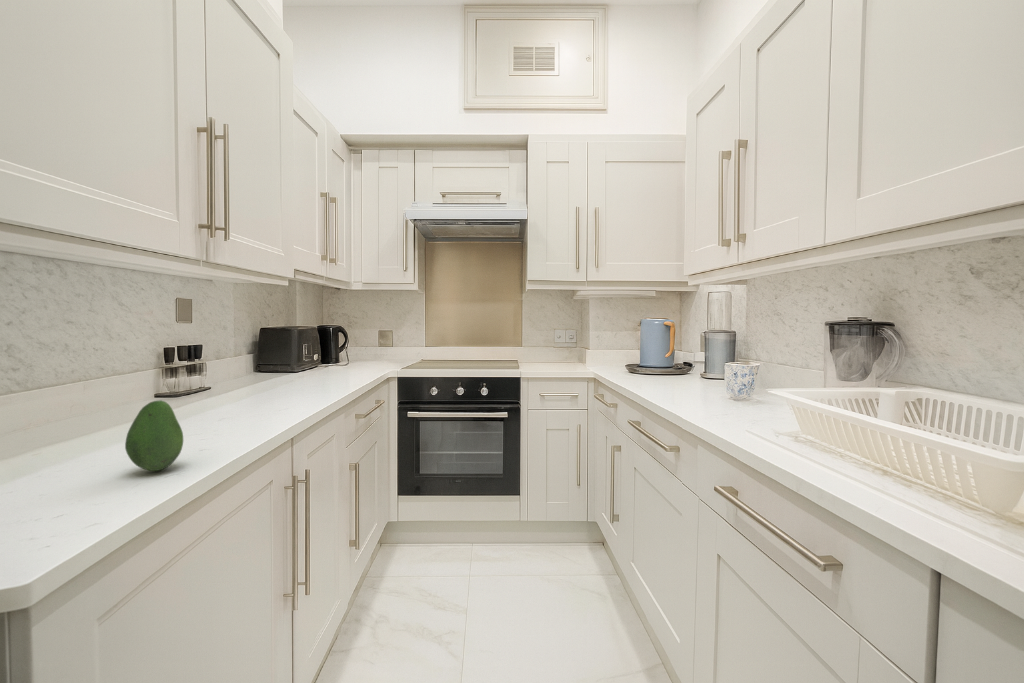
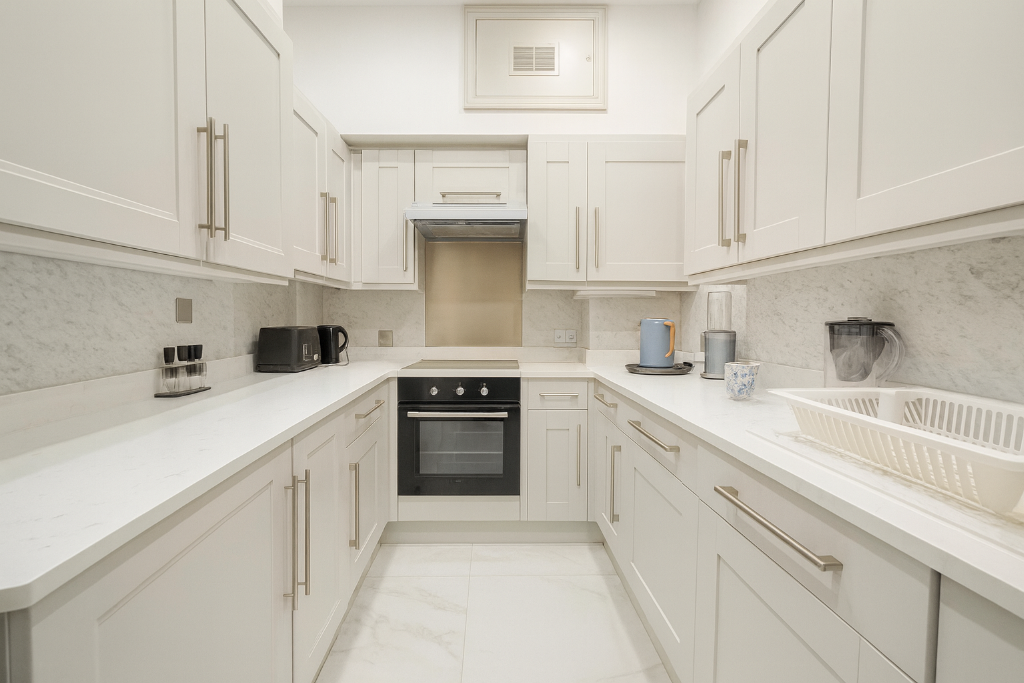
- fruit (155, 435)
